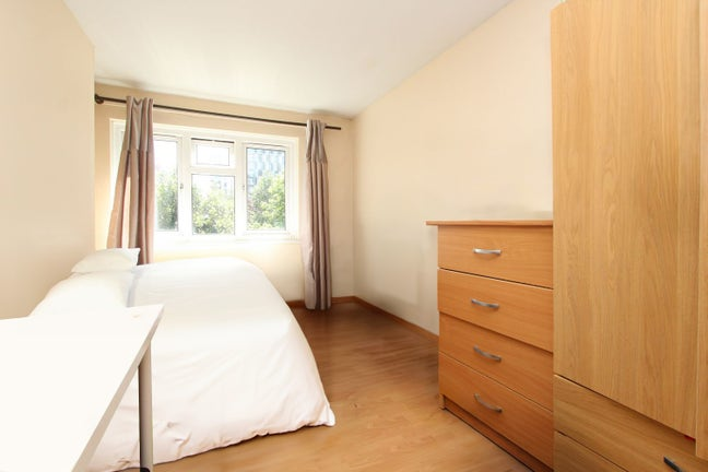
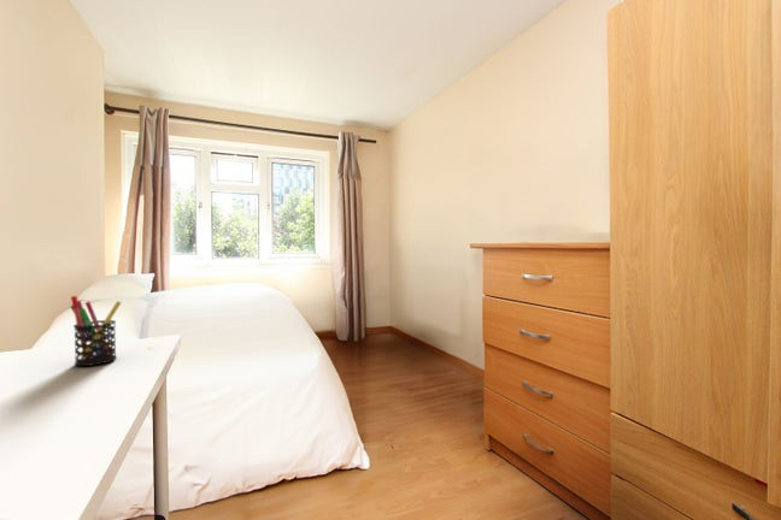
+ pen holder (90, 329)
